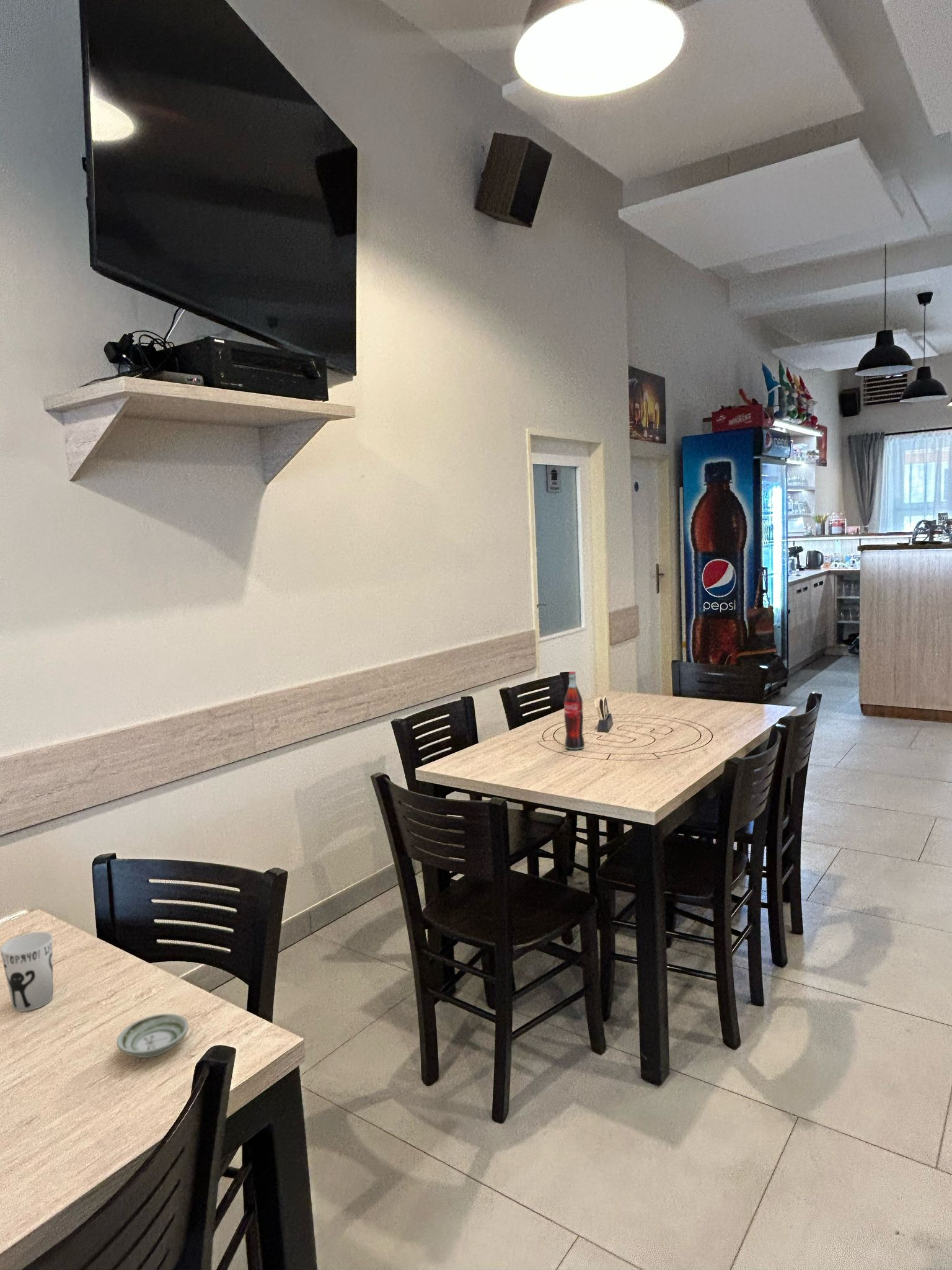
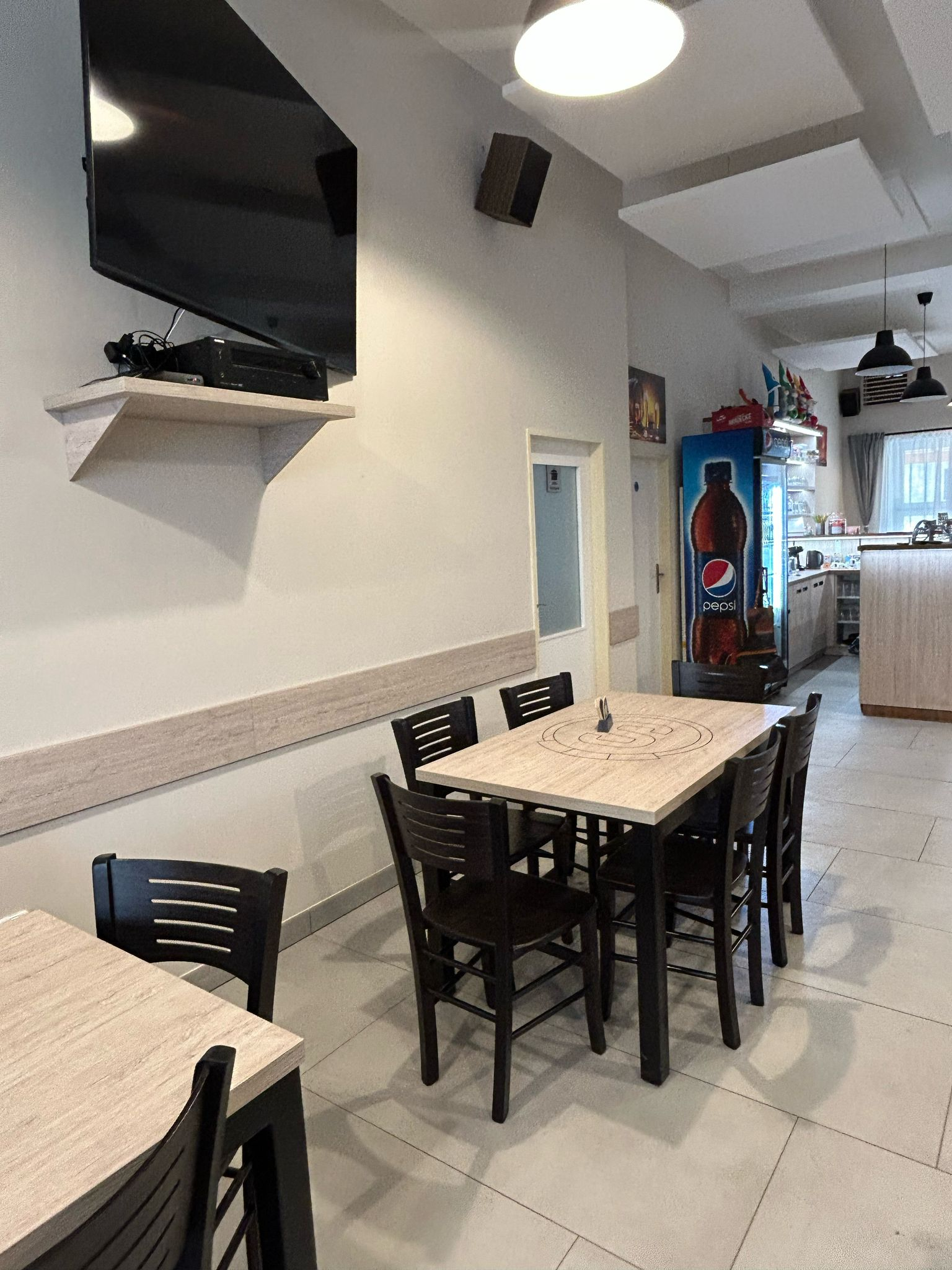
- saucer (153, 1039)
- cup (30, 972)
- pop (573, 710)
